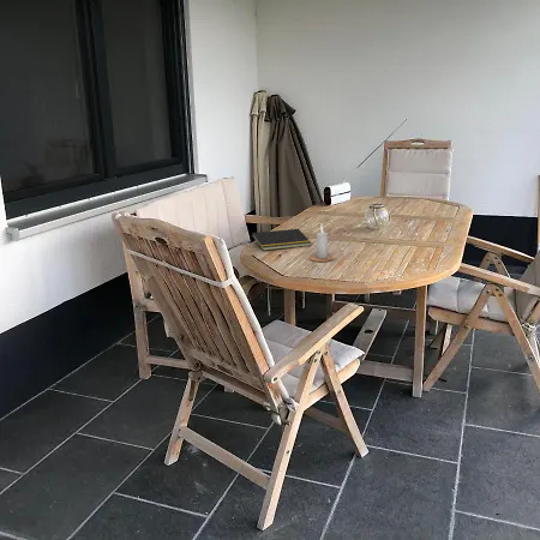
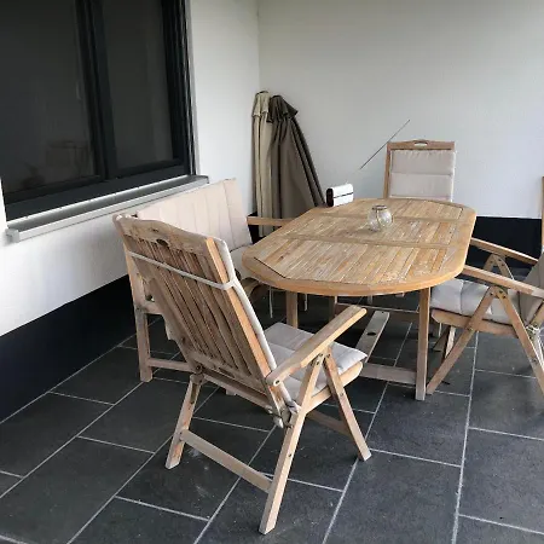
- notepad (281, 239)
- candle (322, 240)
